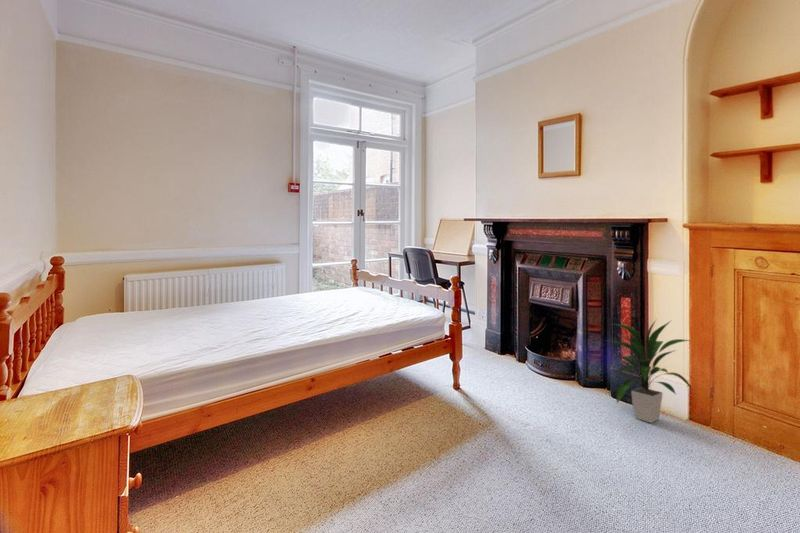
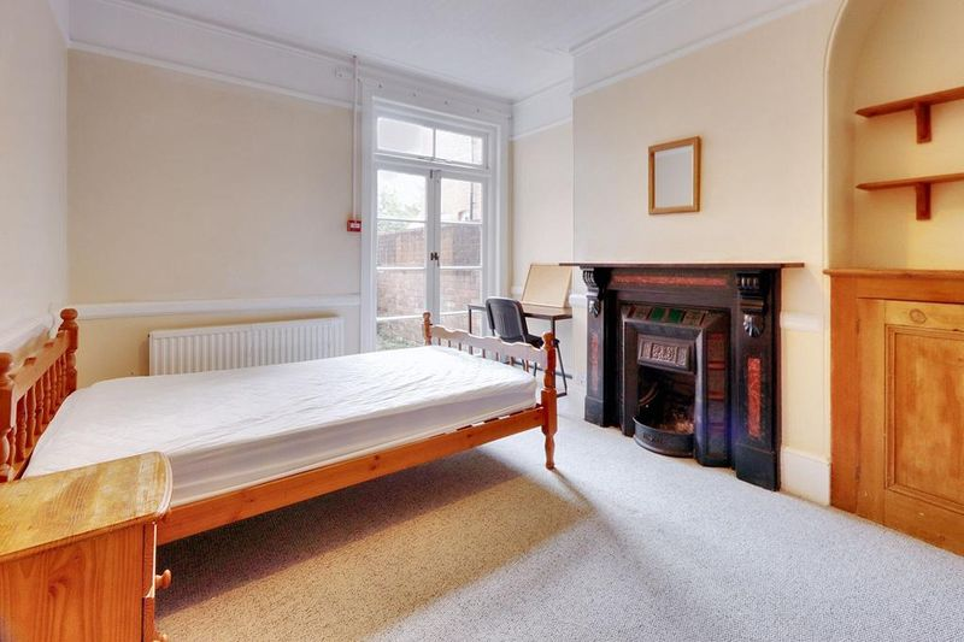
- indoor plant (642, 367)
